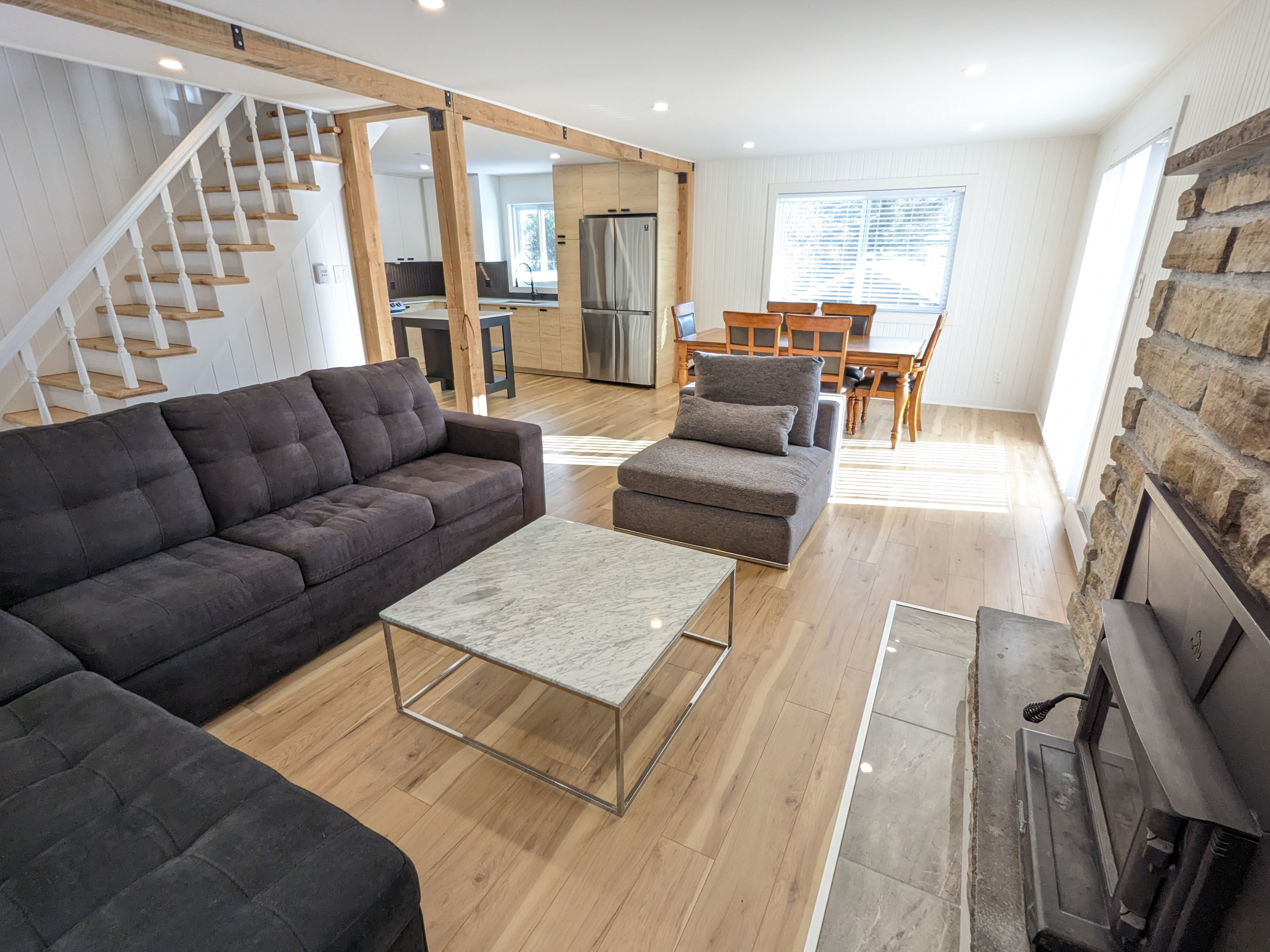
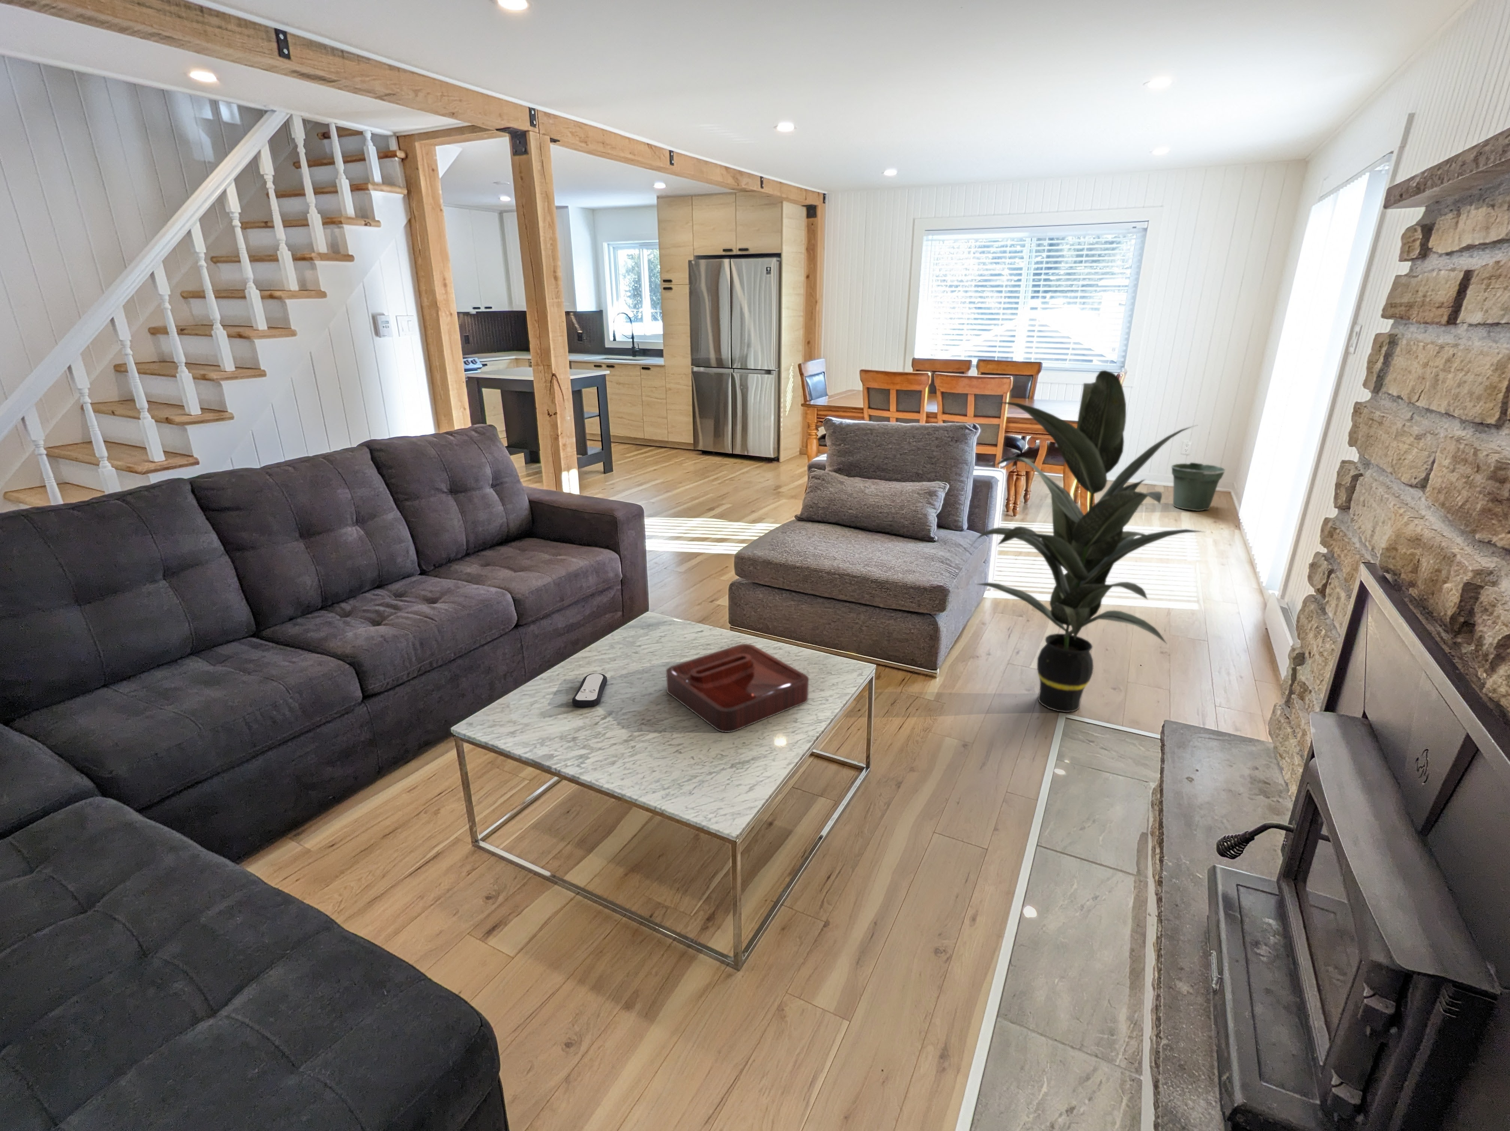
+ remote control (591, 689)
+ indoor plant (1072, 549)
+ flower pot (1194, 487)
+ decorative tray (737, 684)
